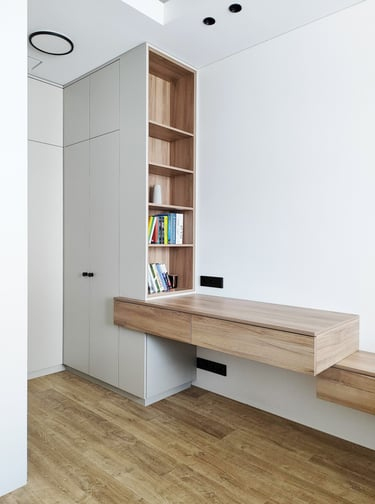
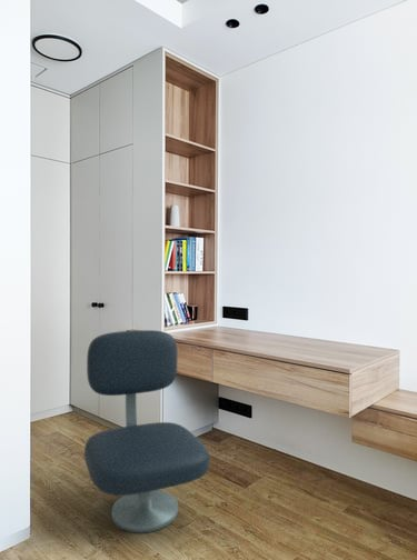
+ office chair (143, 424)
